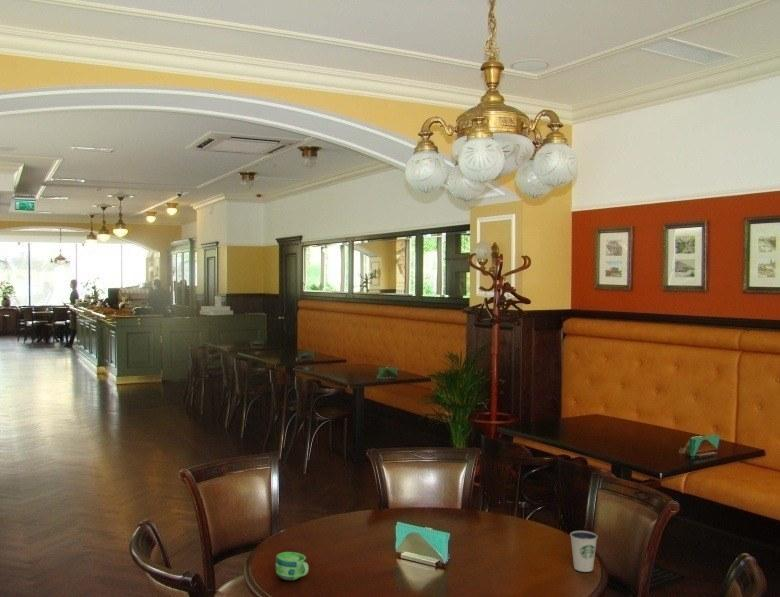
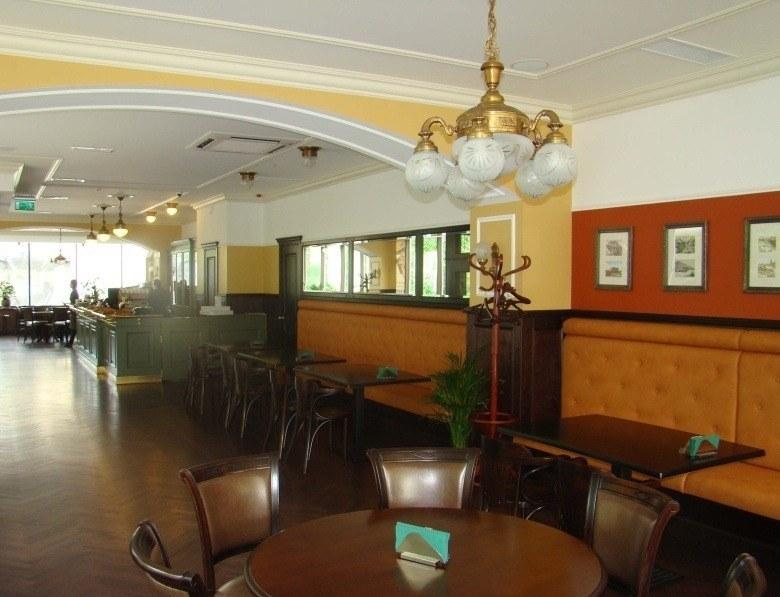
- dixie cup (583, 552)
- cup (294, 567)
